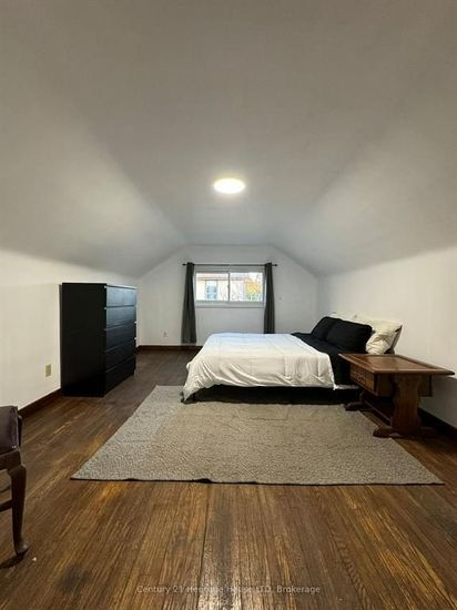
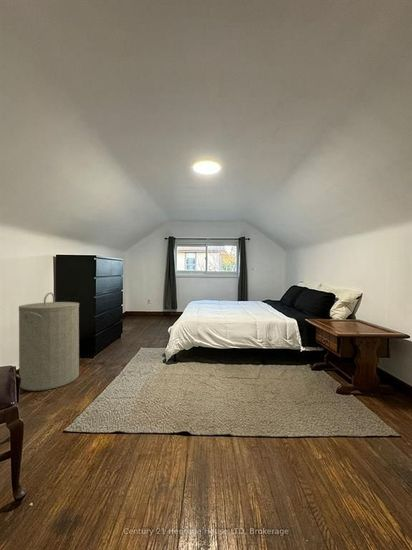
+ laundry hamper (50, 336)
